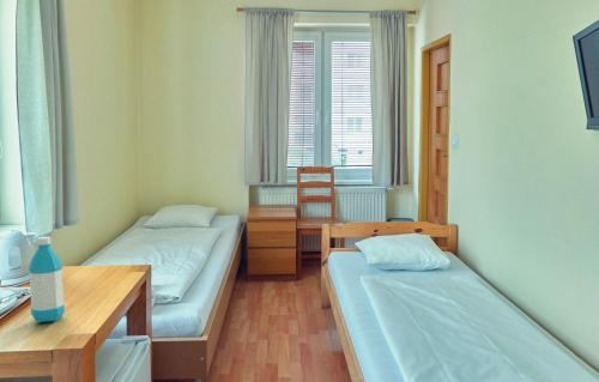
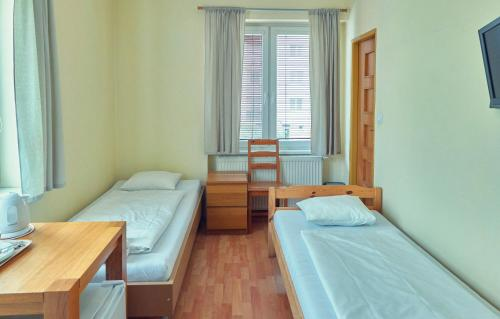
- water bottle (46, 278)
